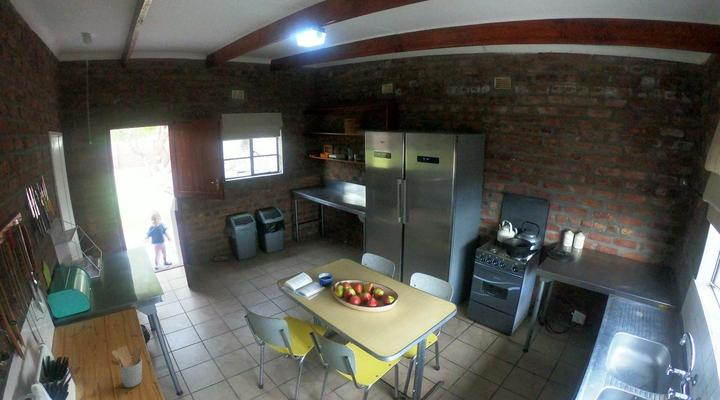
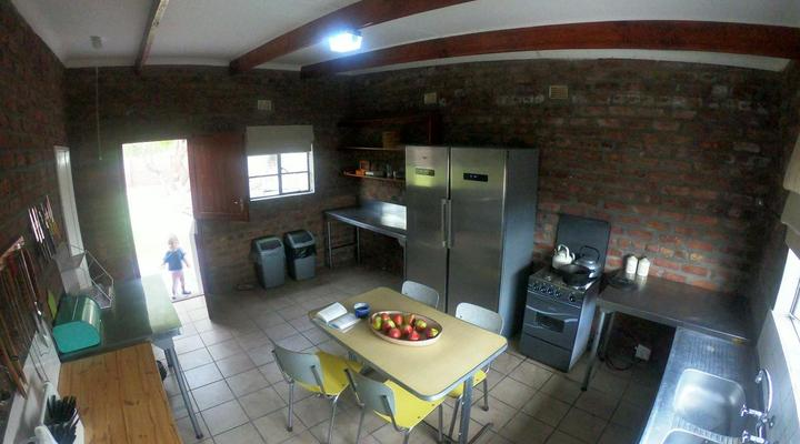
- utensil holder (127, 365)
